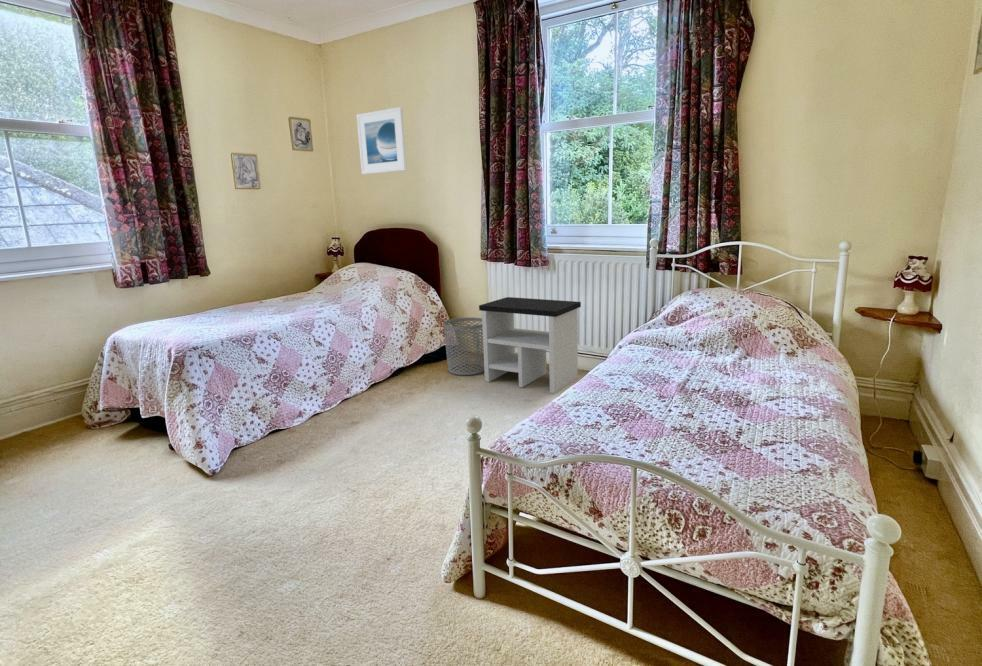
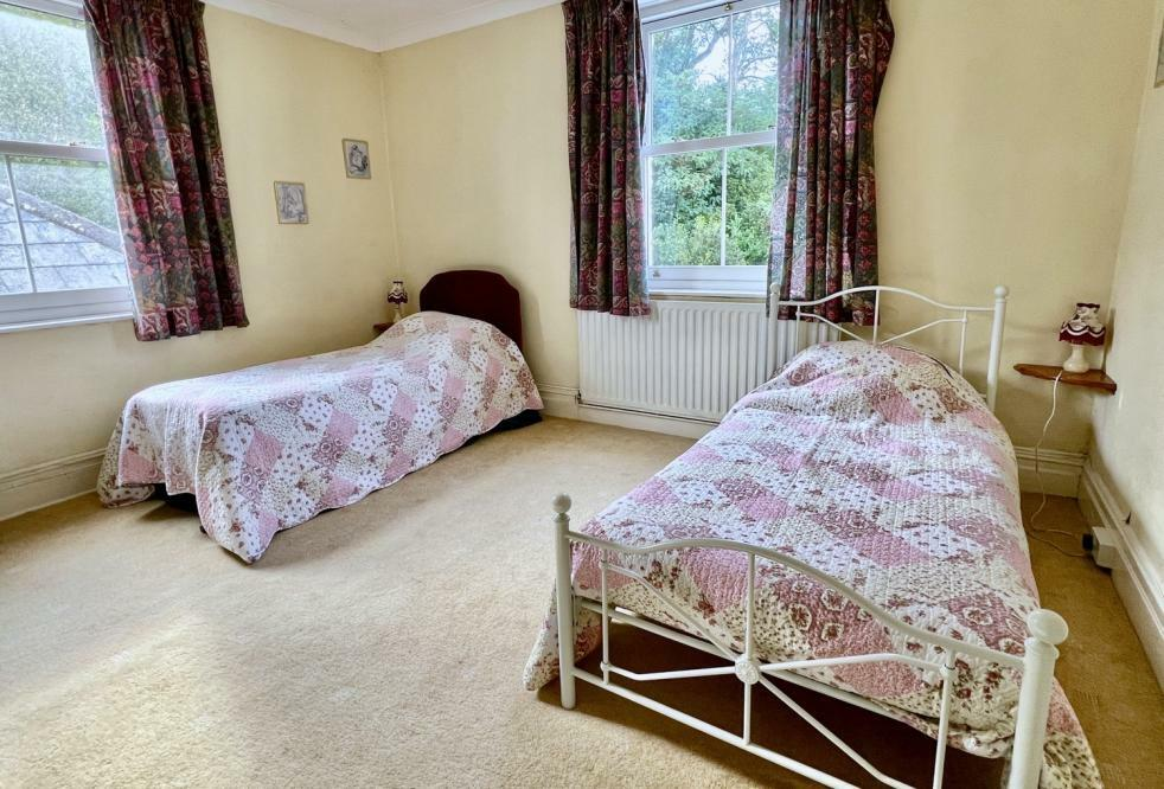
- side table (530, 342)
- waste bin (466, 346)
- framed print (381, 142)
